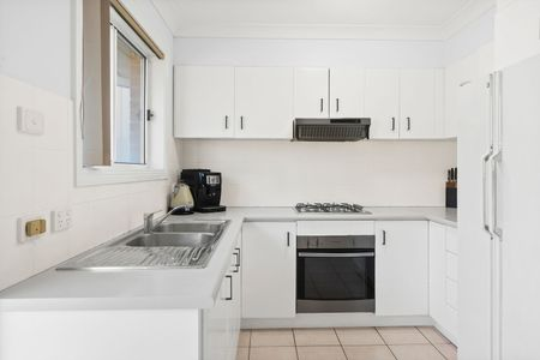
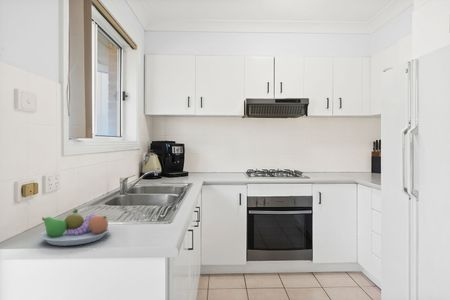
+ fruit bowl (74, 225)
